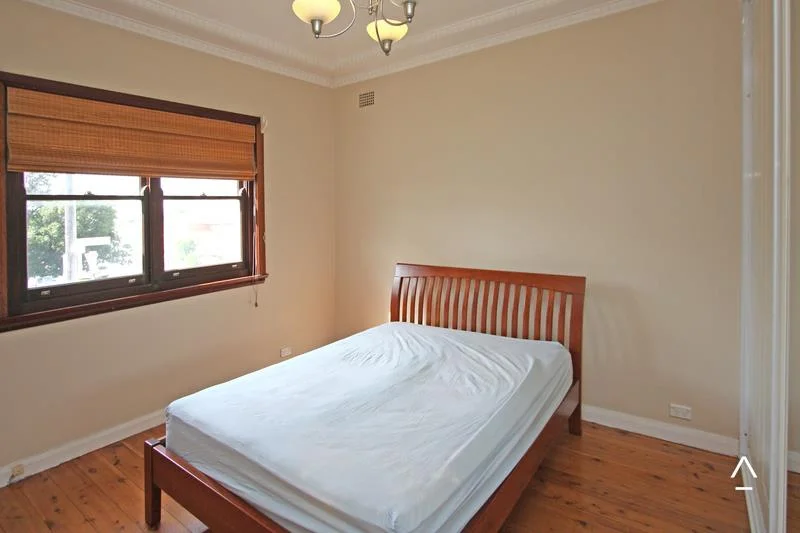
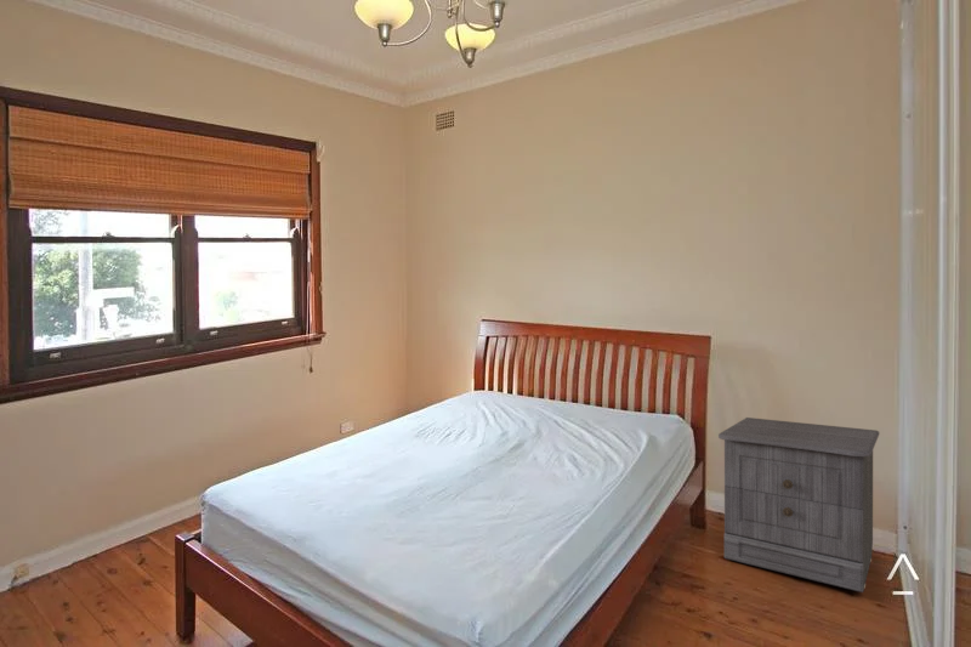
+ nightstand (797, 495)
